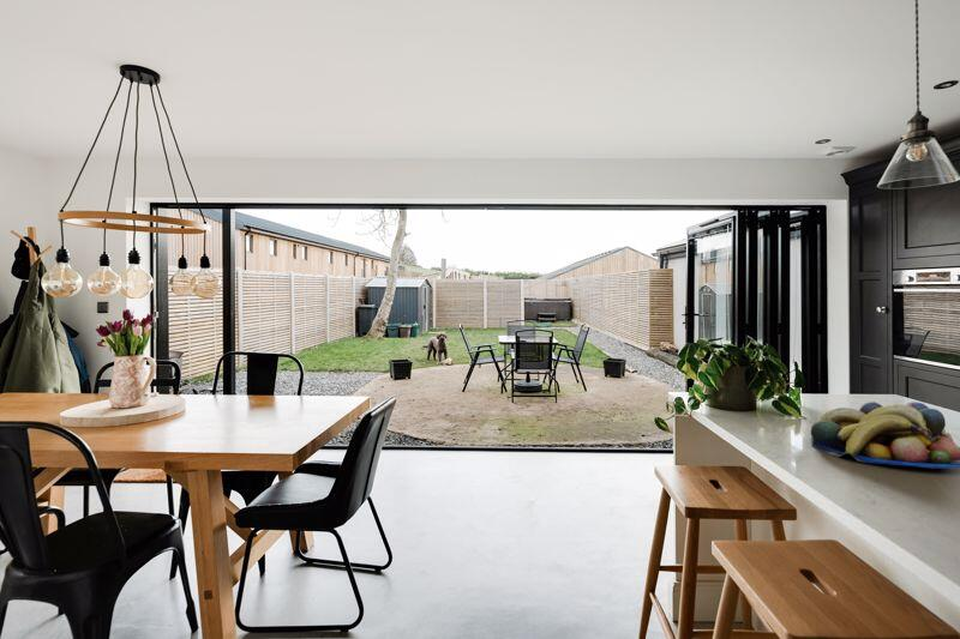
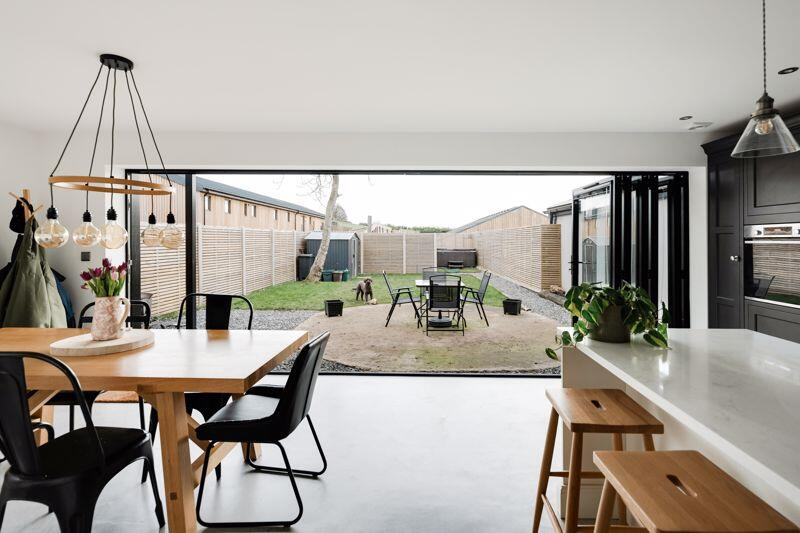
- fruit bowl (889, 426)
